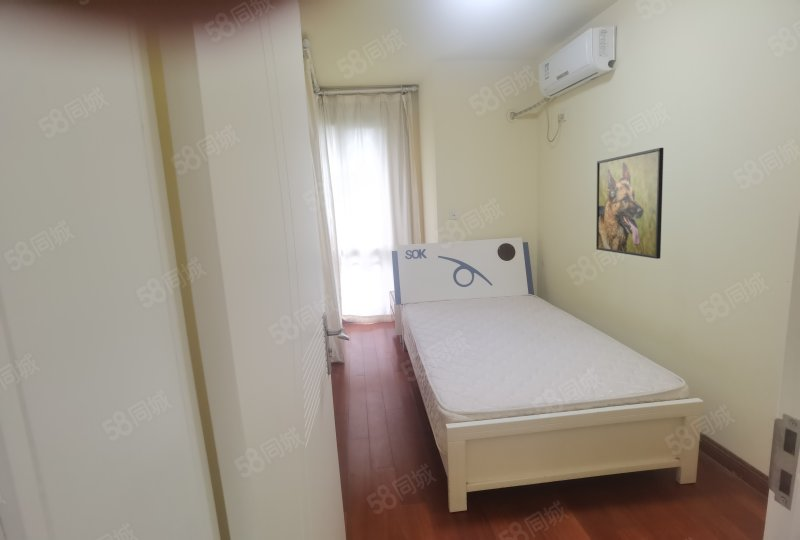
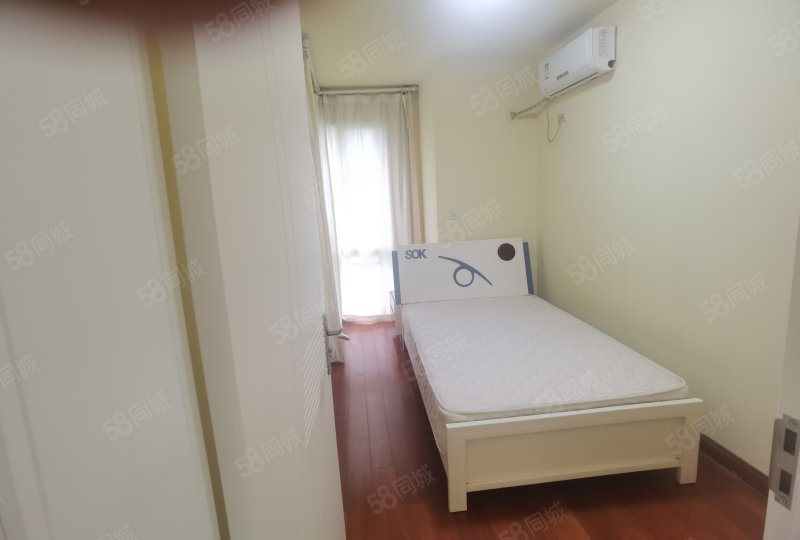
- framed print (625, 205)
